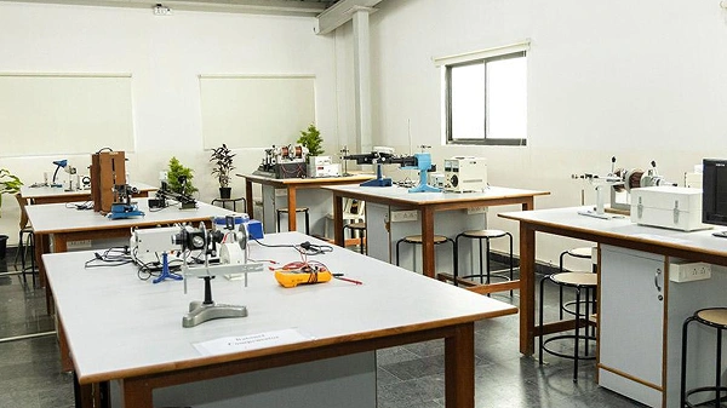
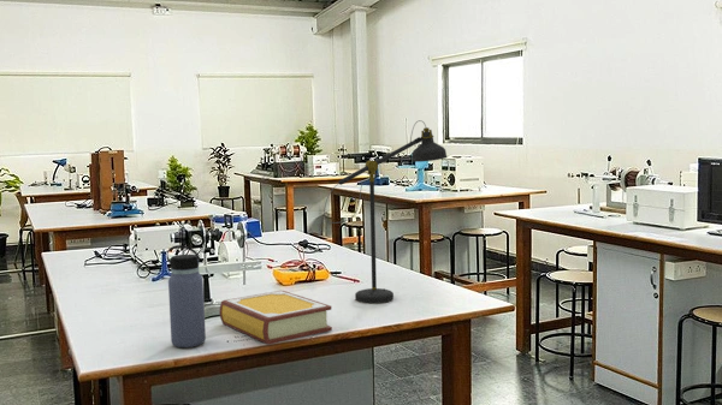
+ desk lamp (373, 209)
+ book (274, 315)
+ water bottle (185, 293)
